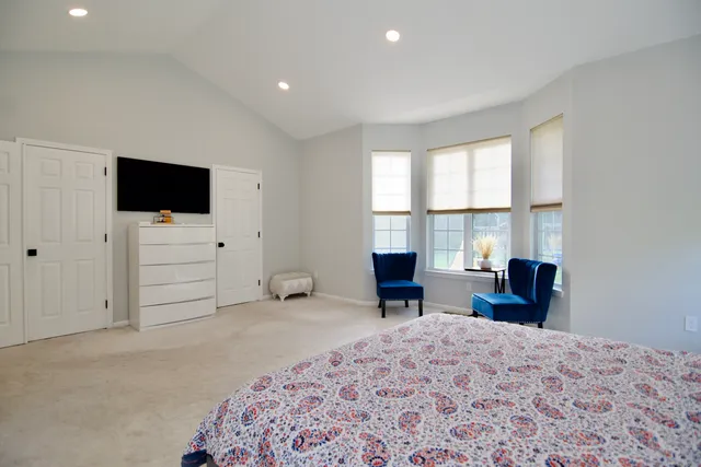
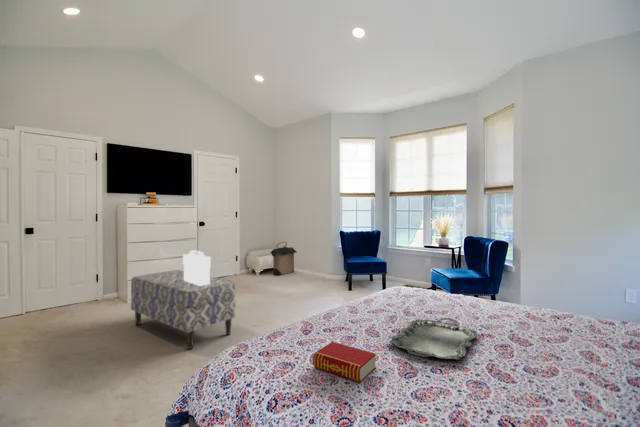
+ serving tray (434, 336)
+ book (344, 360)
+ decorative box (196, 266)
+ laundry hamper (283, 257)
+ bench (181, 304)
